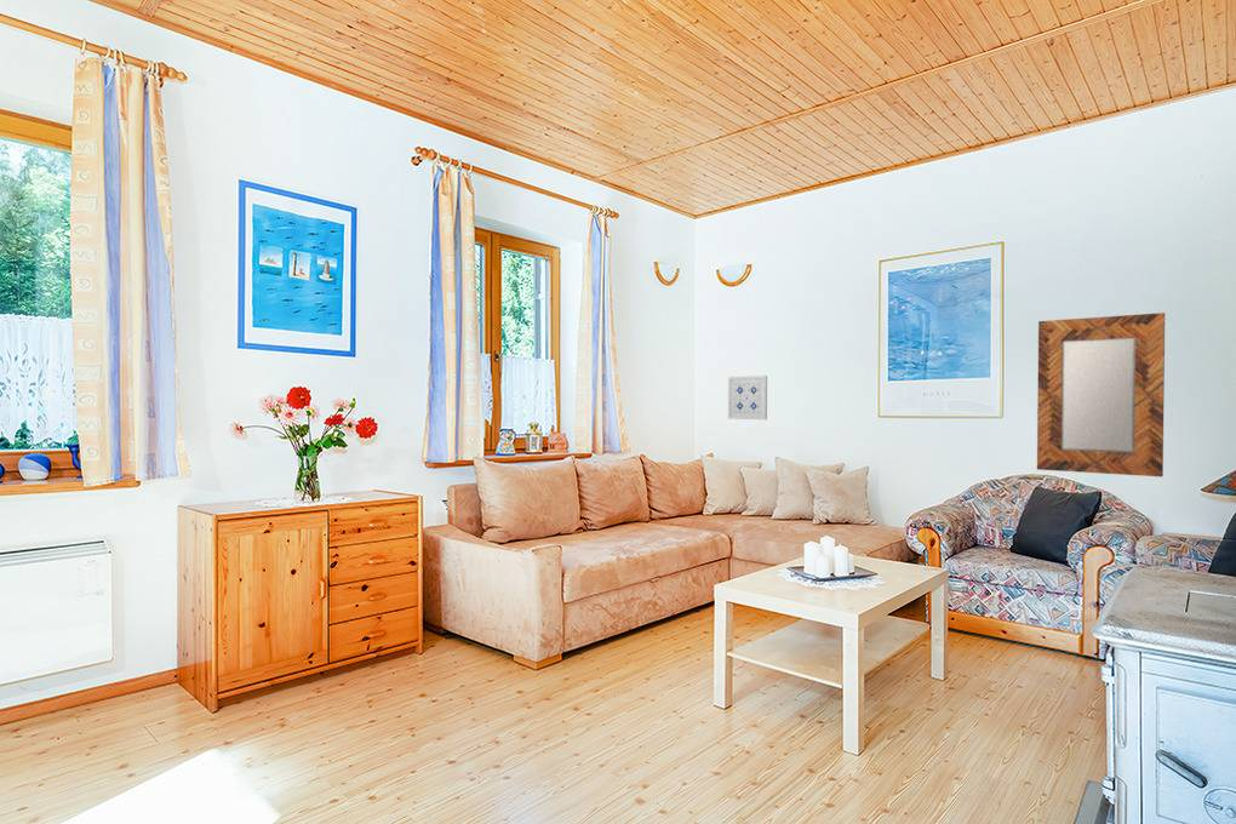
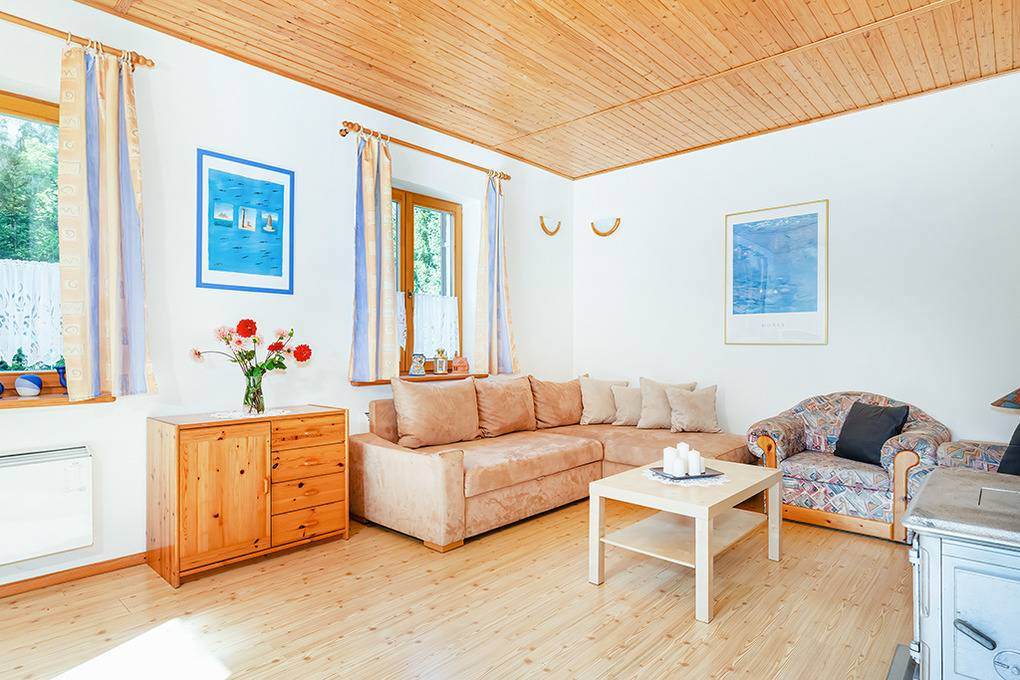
- wall art (746, 397)
- home mirror (1098, 395)
